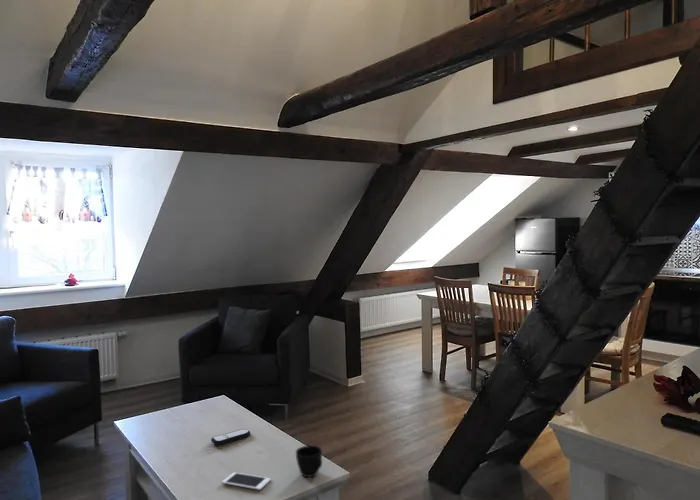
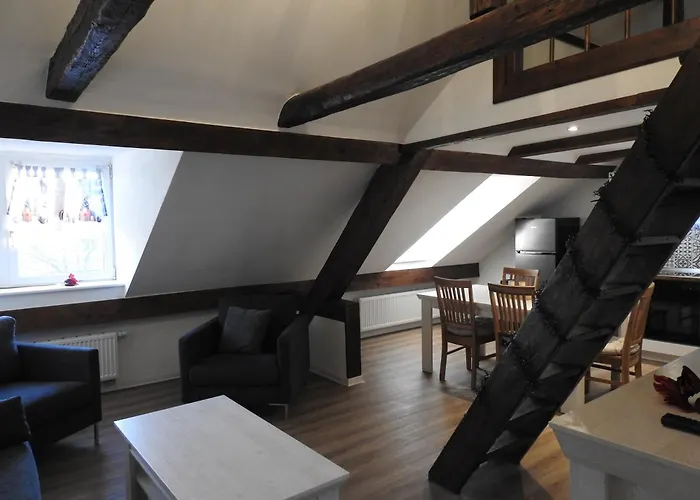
- remote control (231, 436)
- cup (309, 463)
- cell phone (246, 481)
